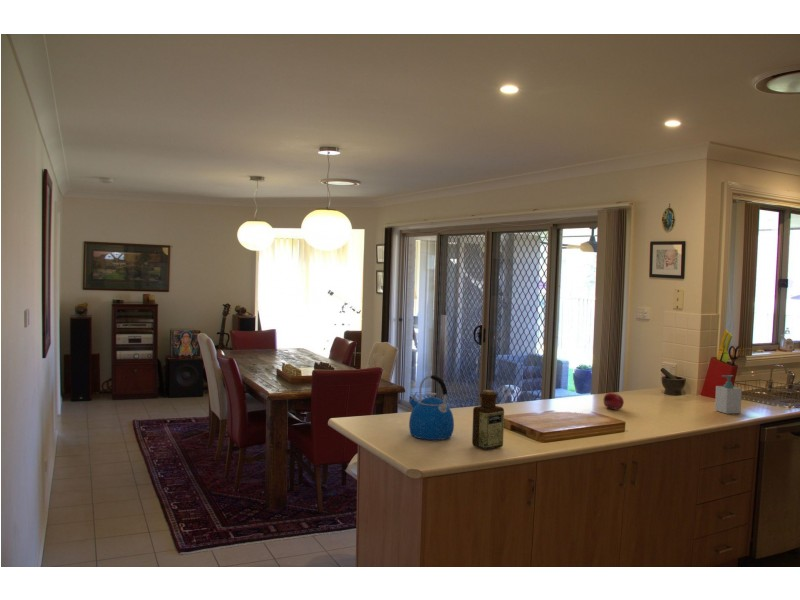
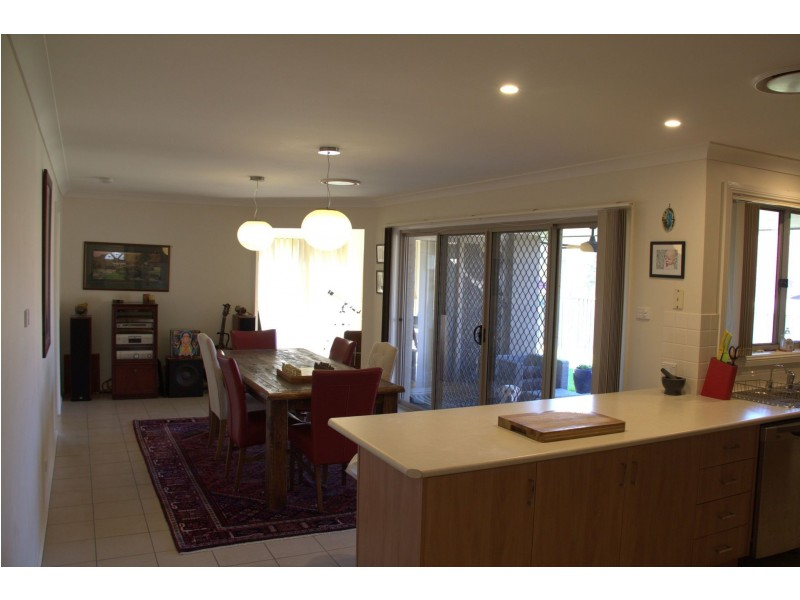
- kettle (428, 404)
- bottle (488, 418)
- fruit (612, 400)
- soap bottle (728, 393)
